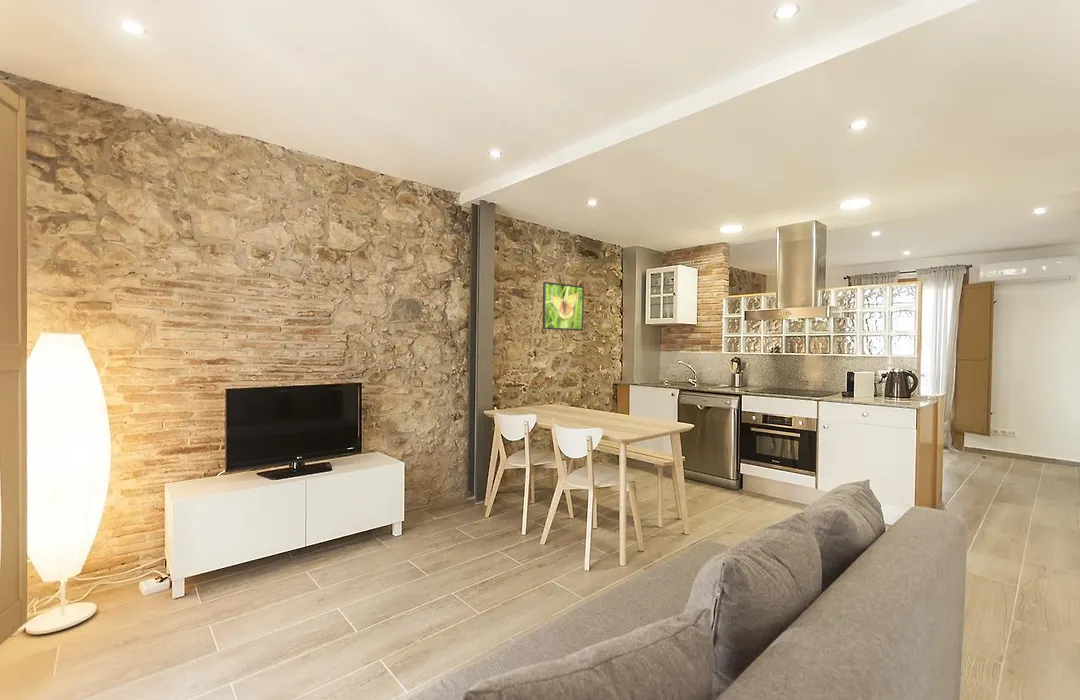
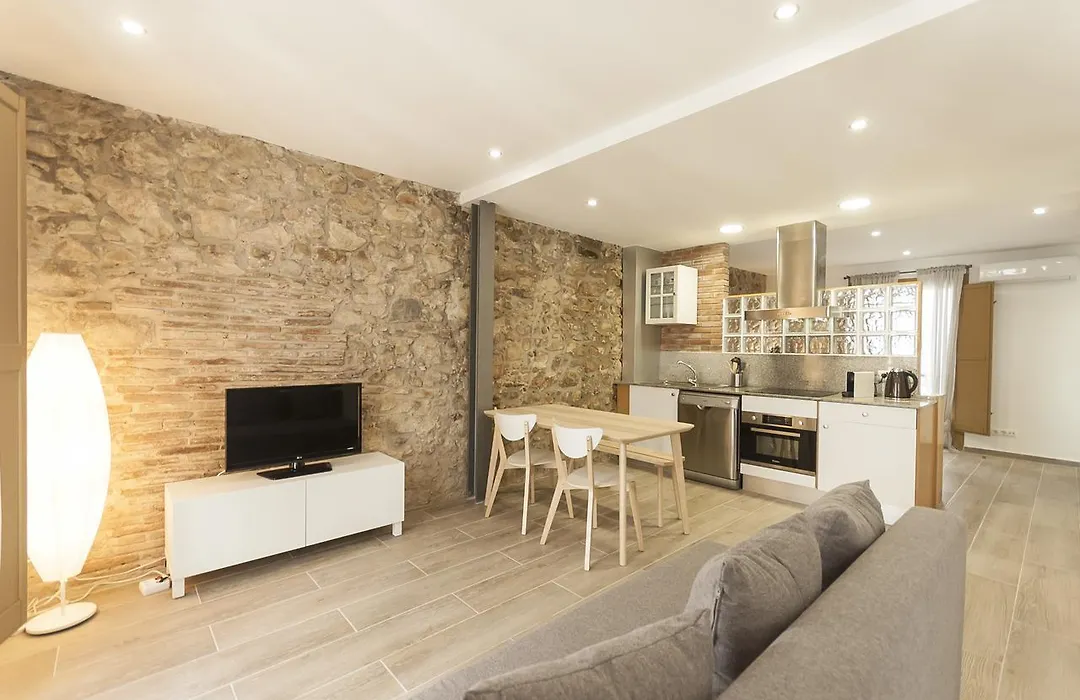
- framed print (563, 307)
